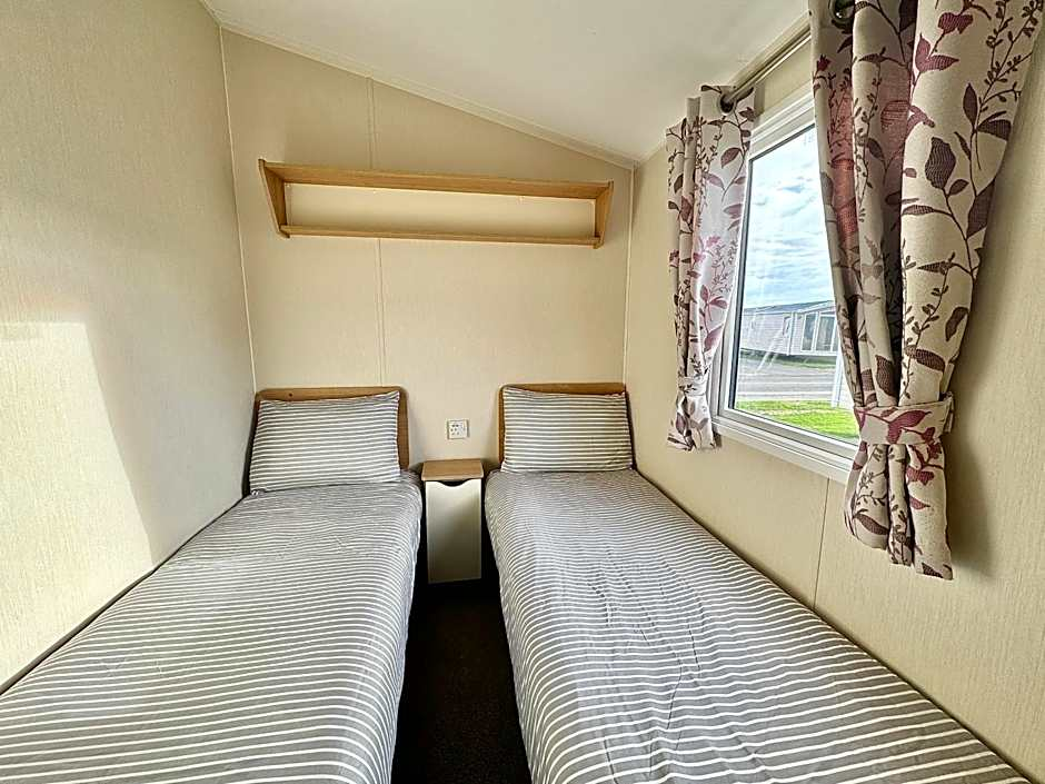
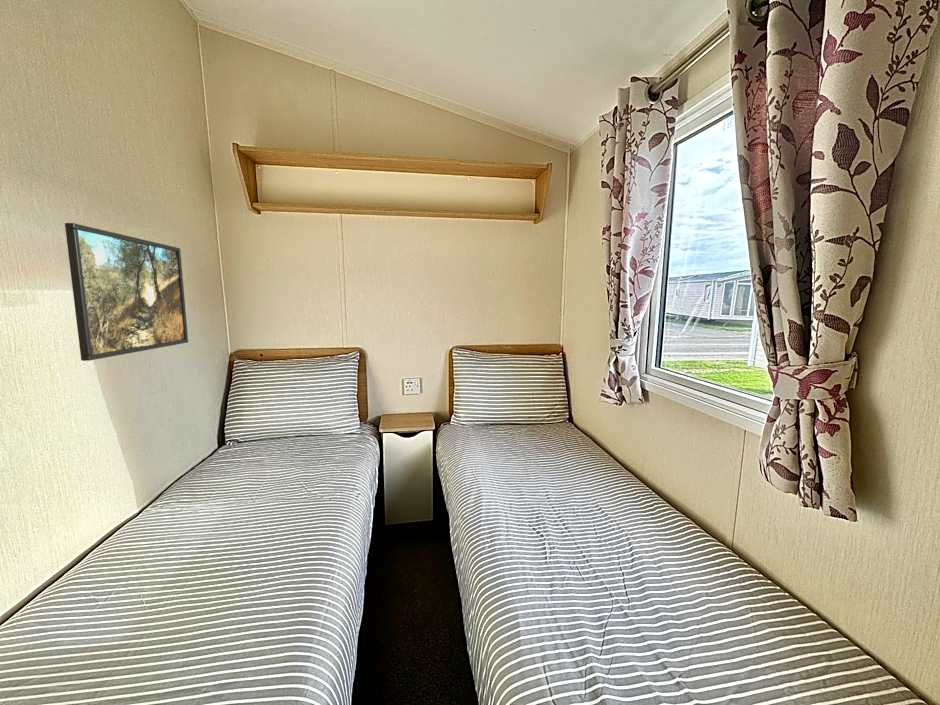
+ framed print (139, 294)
